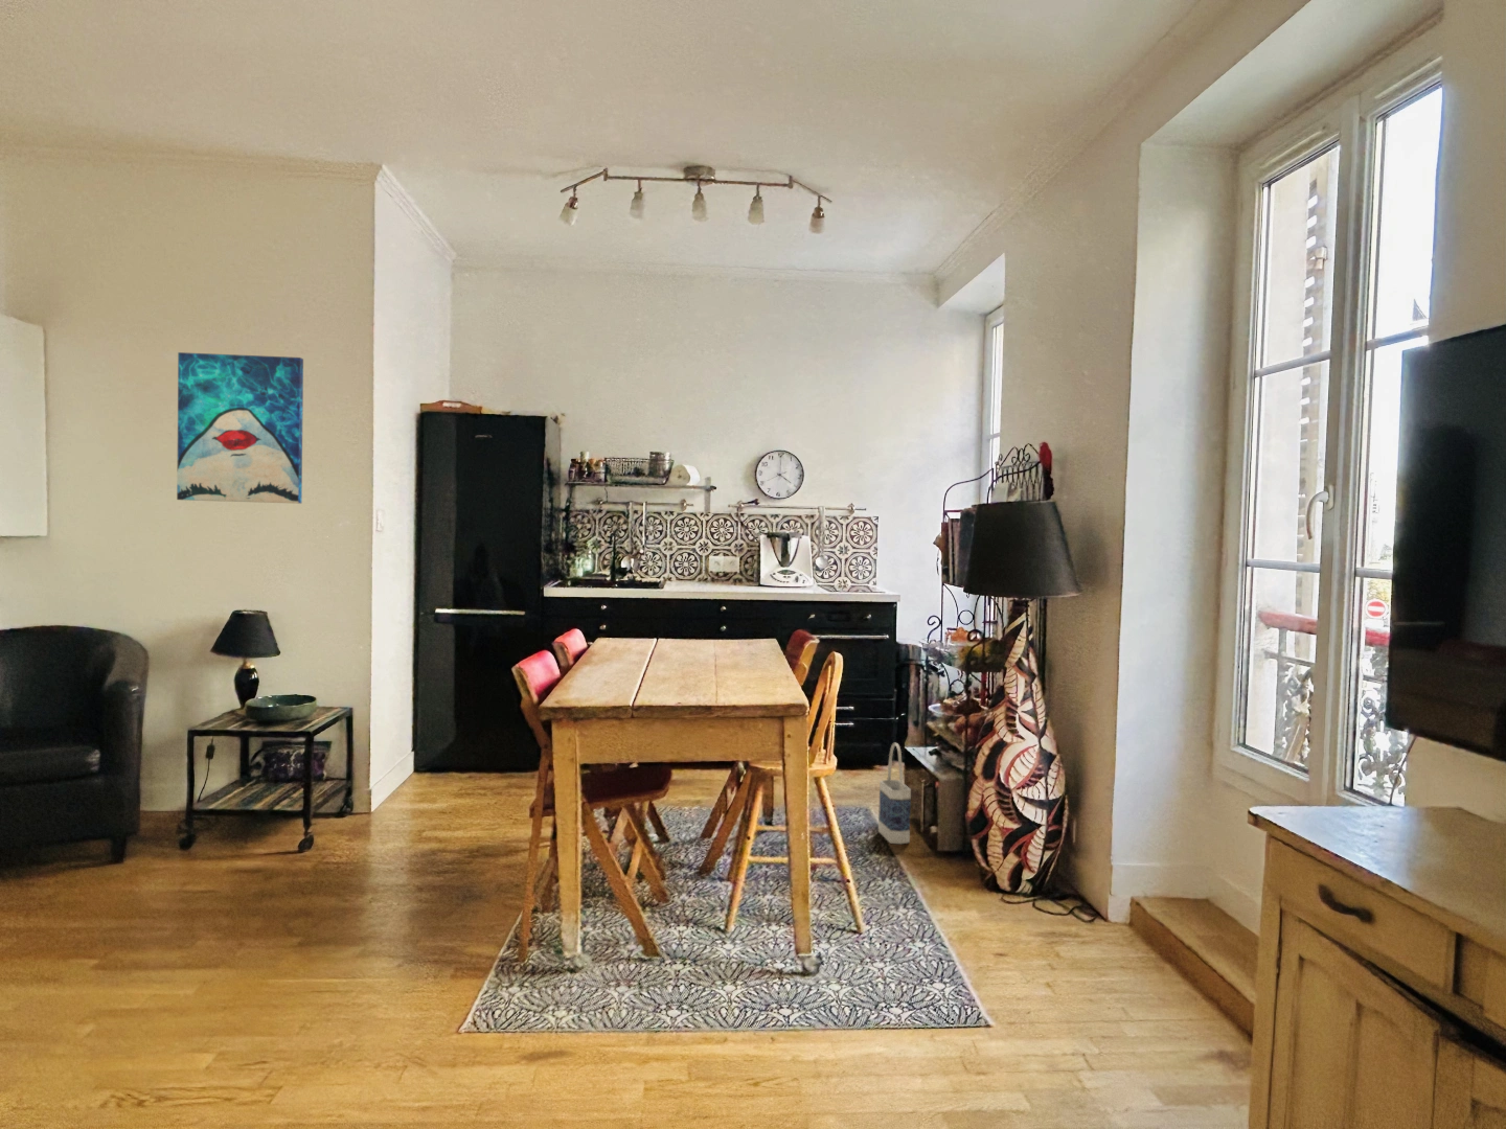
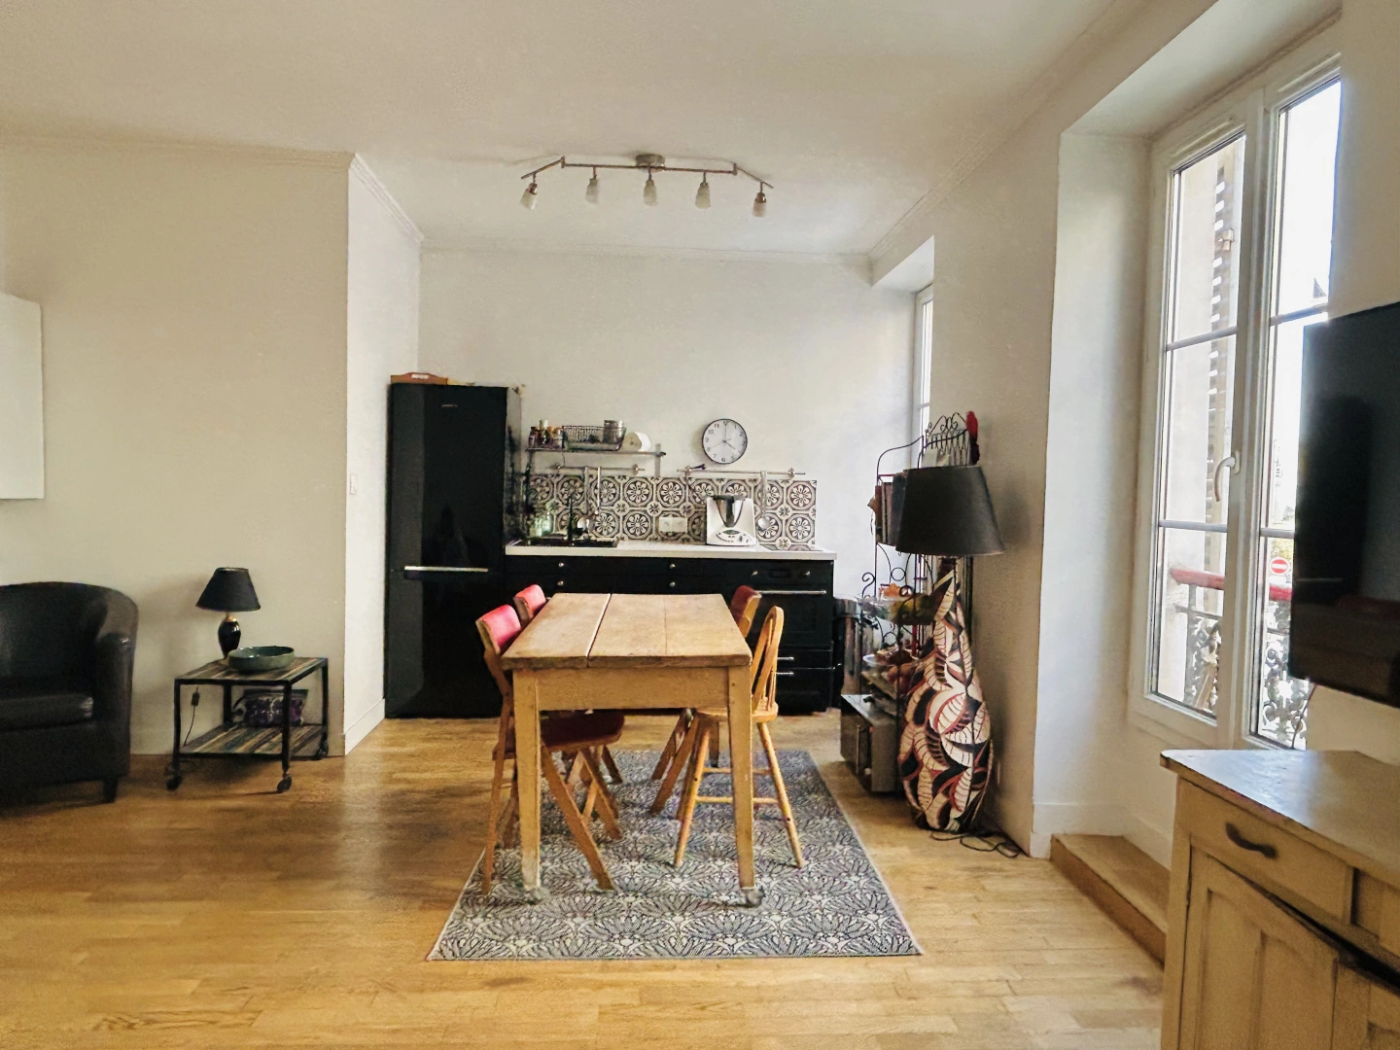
- wall art (241, 428)
- bag (894, 790)
